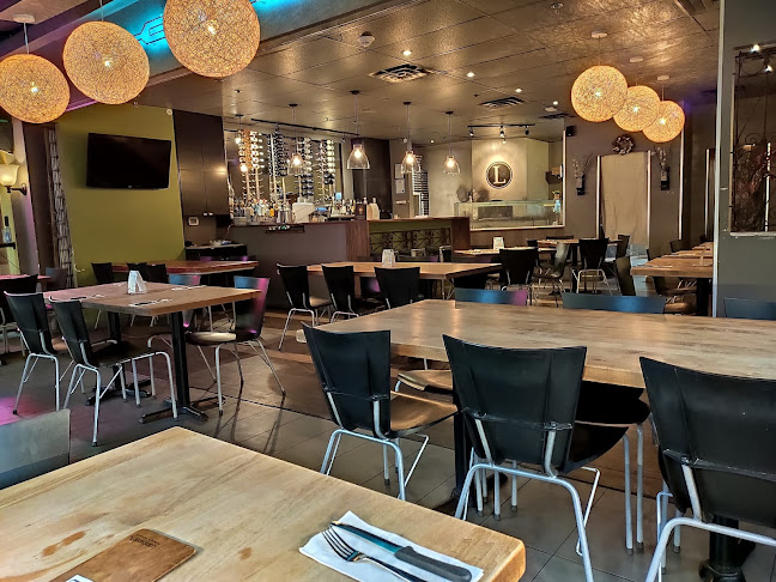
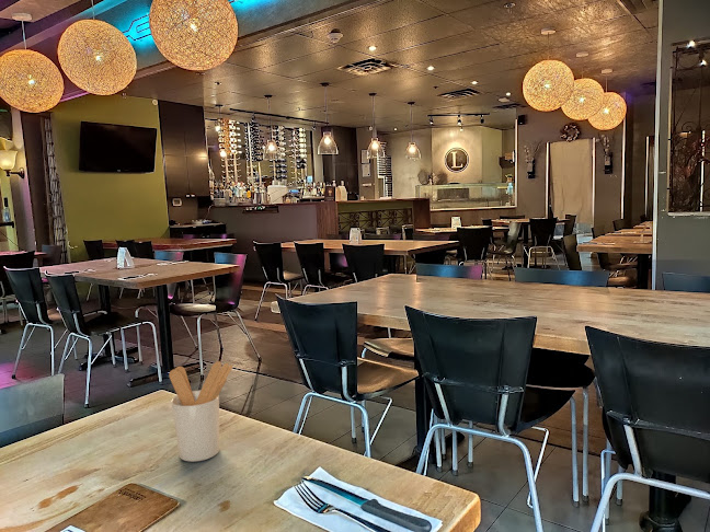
+ utensil holder (205, 407)
